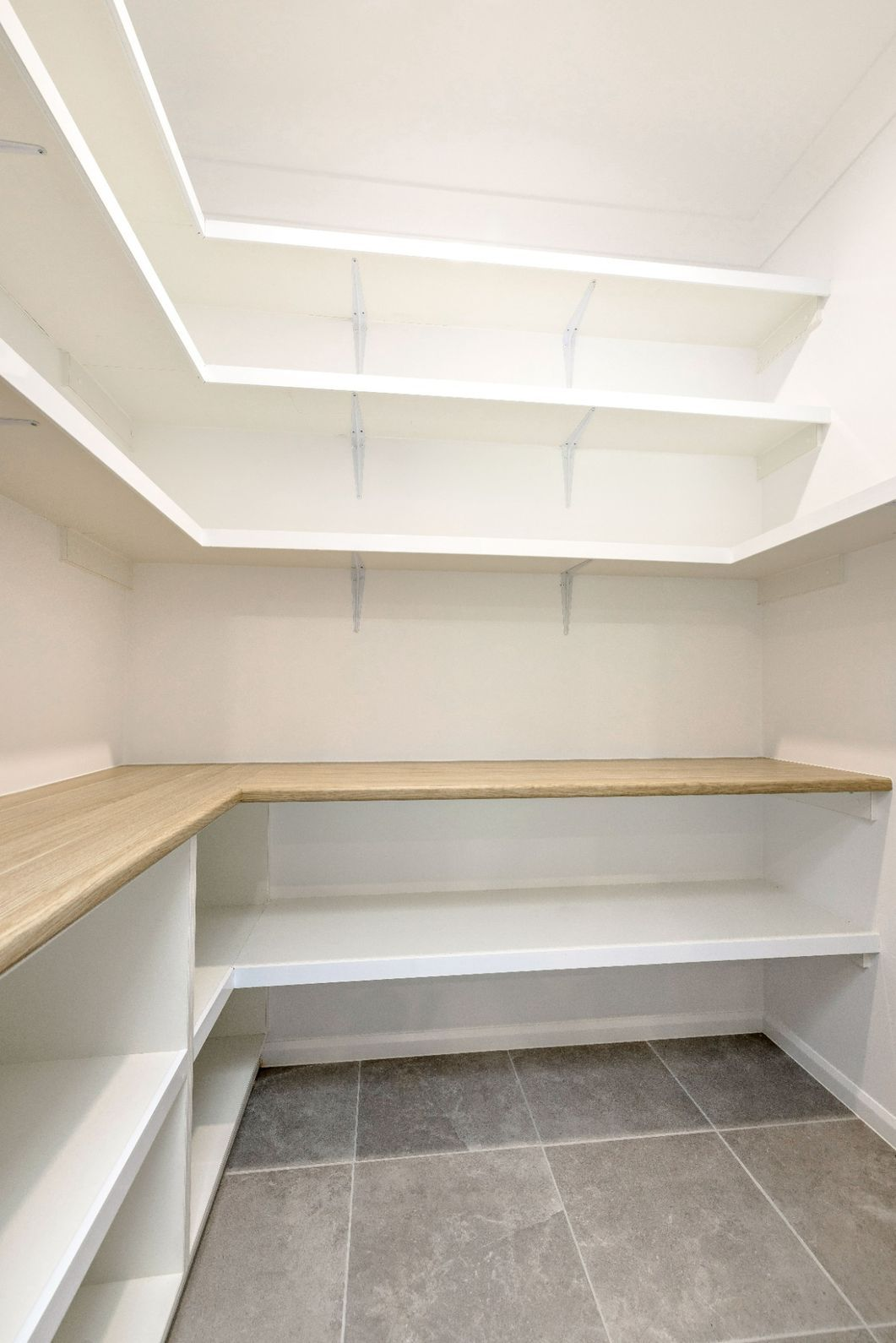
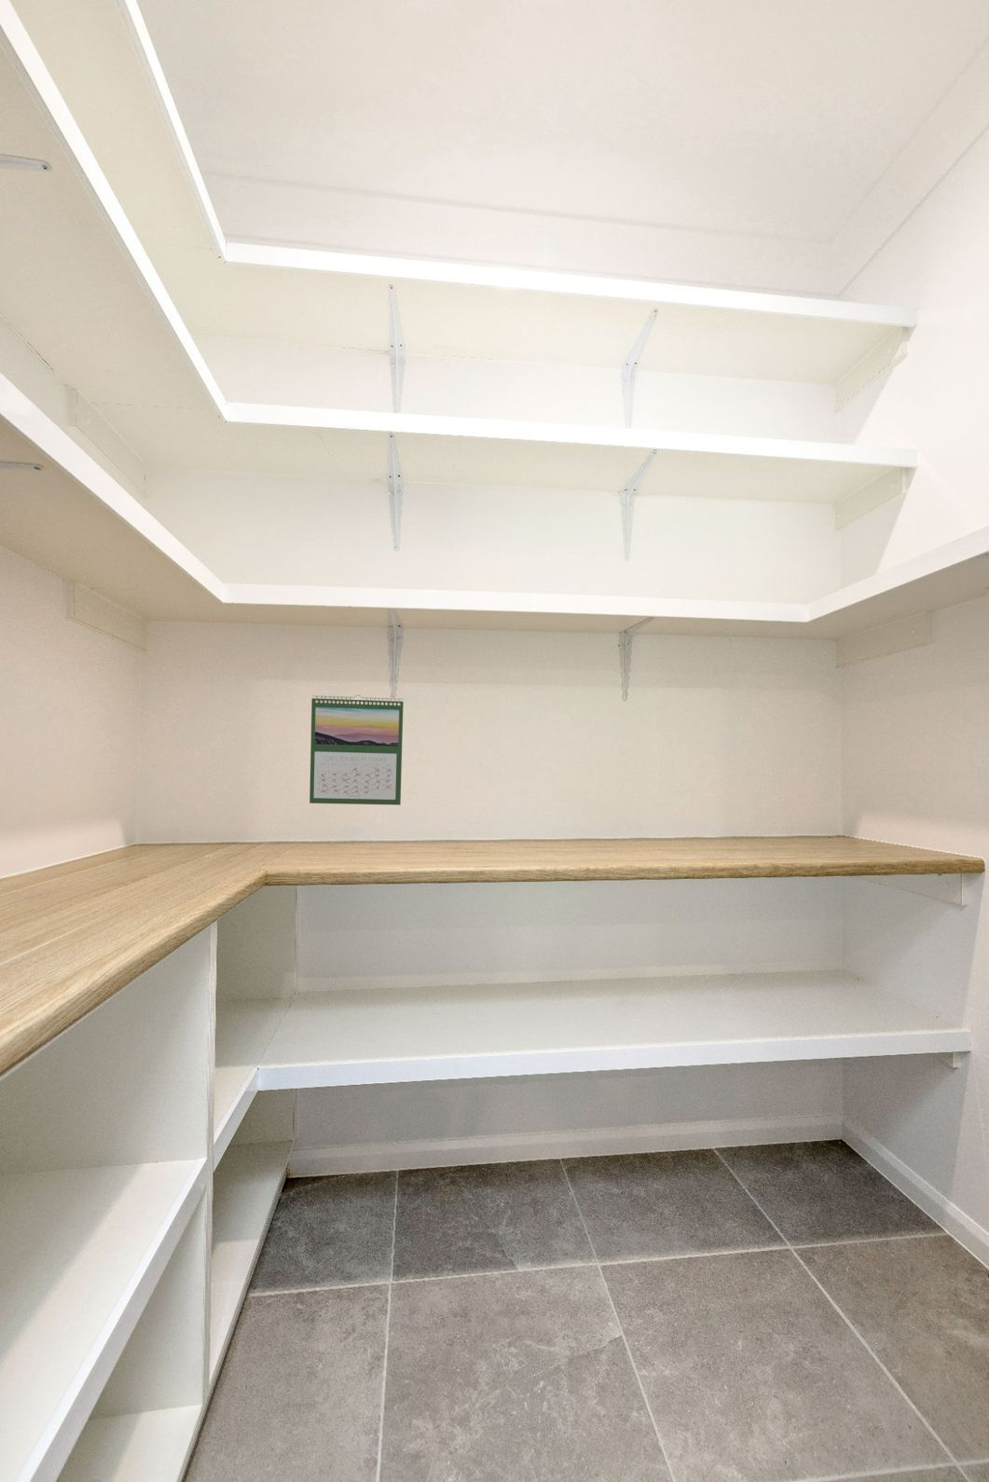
+ calendar (357, 749)
